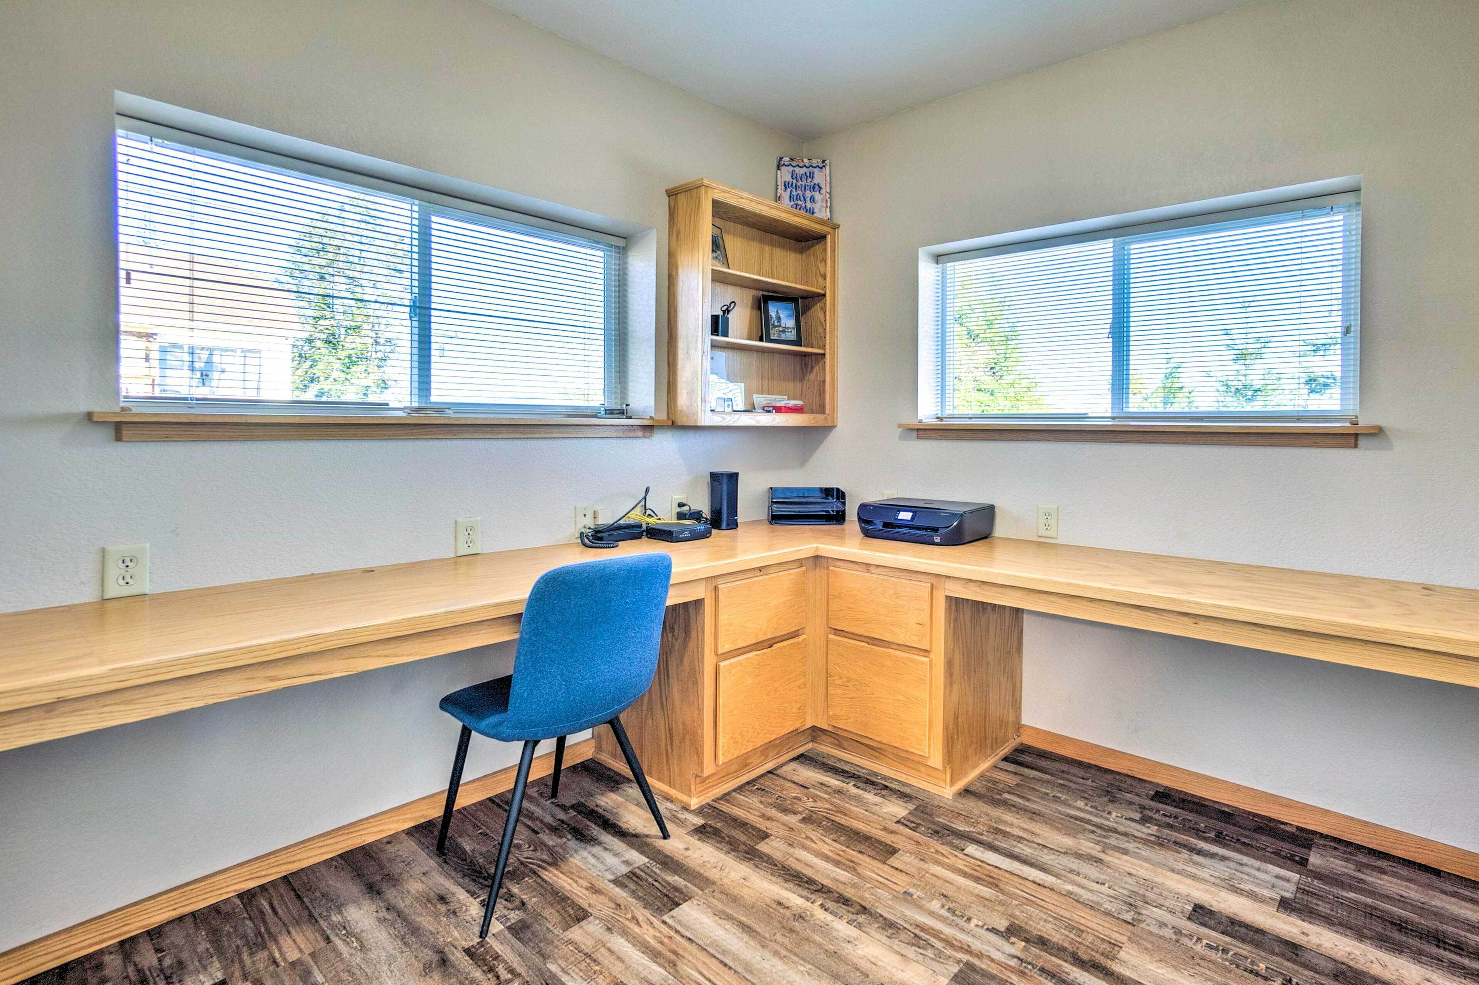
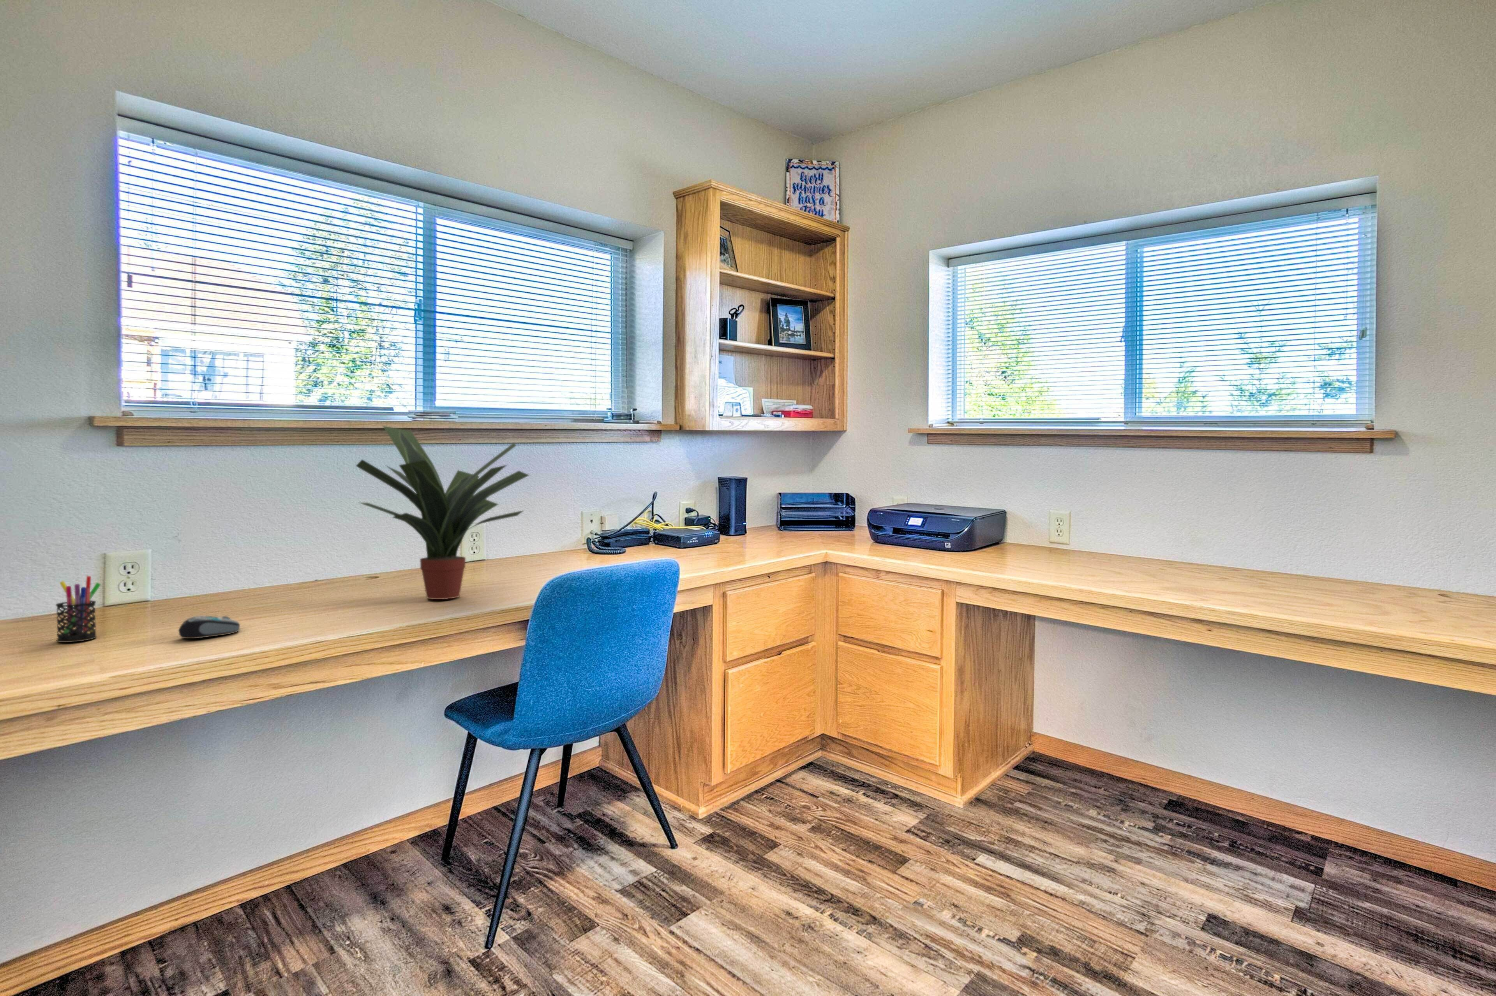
+ computer mouse (209, 625)
+ pen holder (81, 607)
+ potted plant (442, 509)
